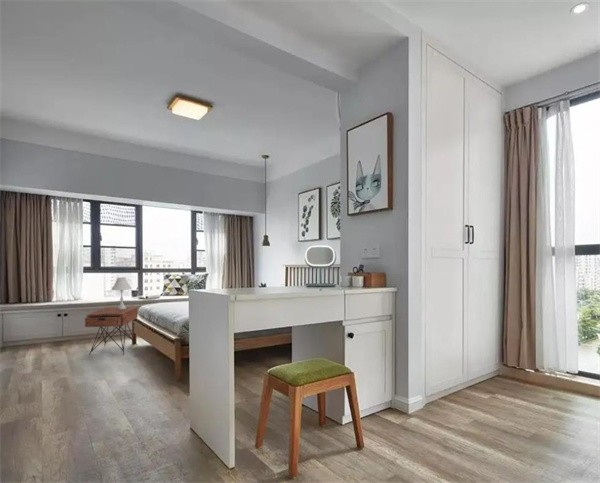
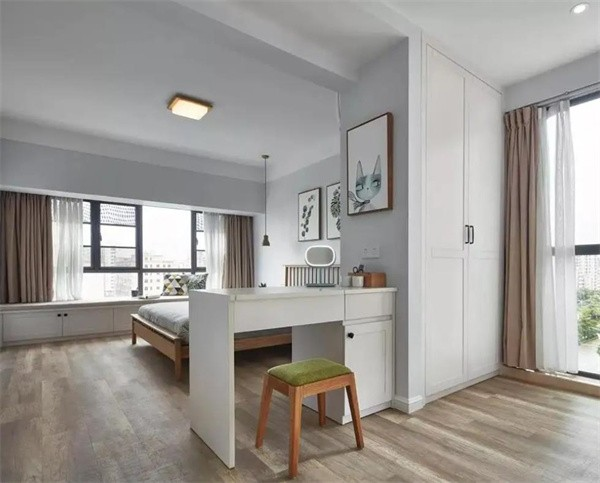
- nightstand (112, 331)
- table lamp (121, 293)
